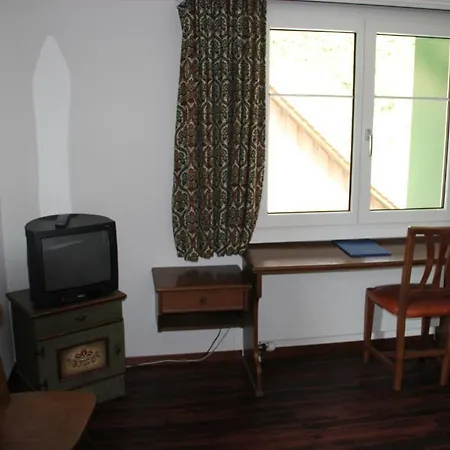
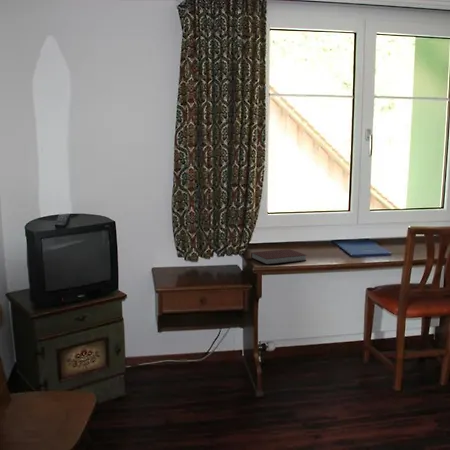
+ notebook (278, 256)
